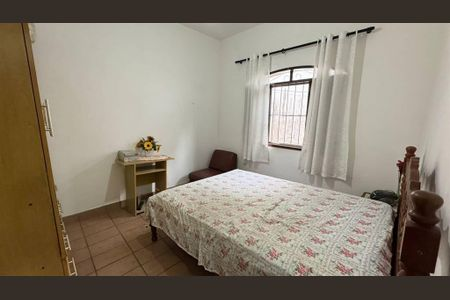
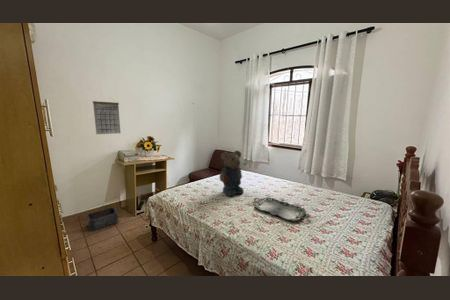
+ storage bin (102, 218)
+ serving tray (279, 207)
+ teddy bear (231, 172)
+ calendar (107, 114)
